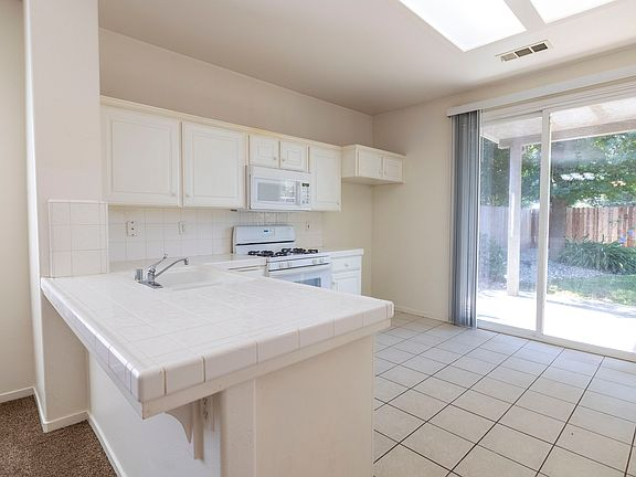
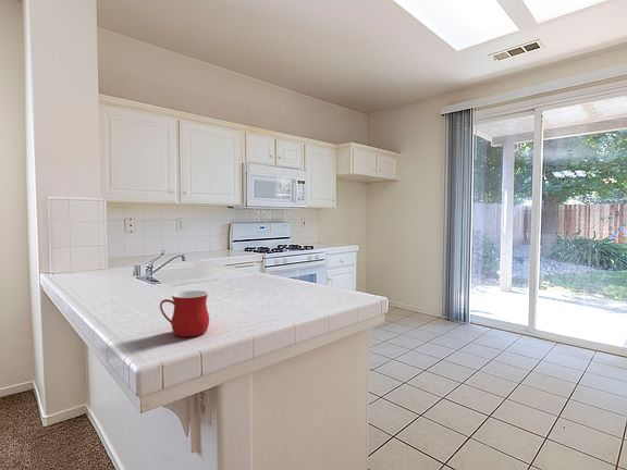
+ mug (185, 313)
